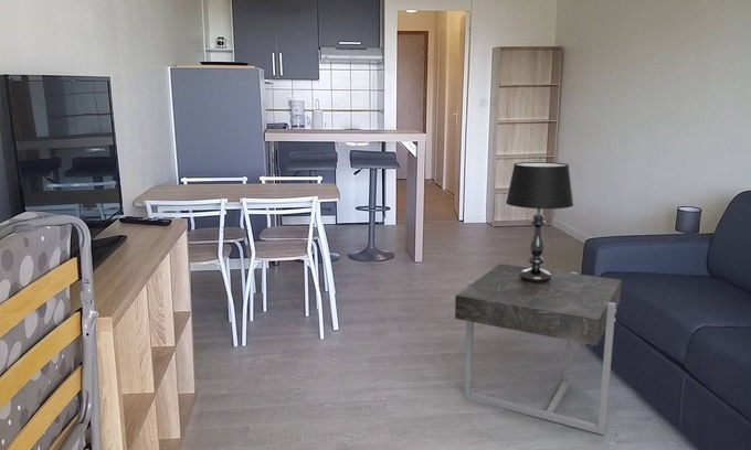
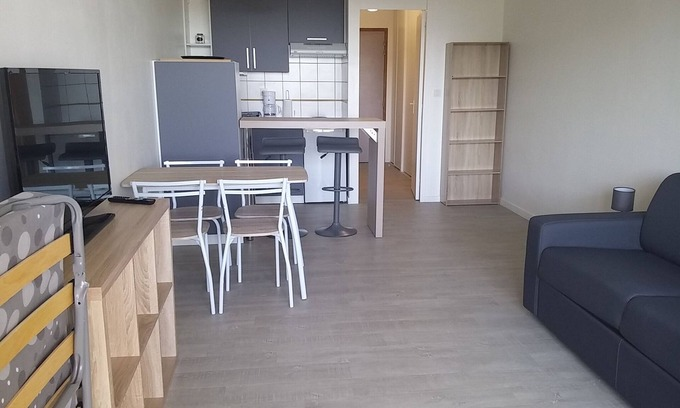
- table lamp (538, 223)
- side table (539, 334)
